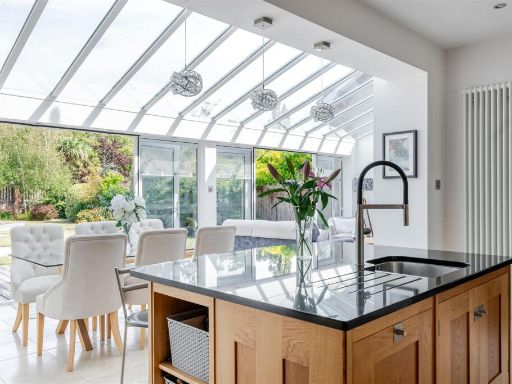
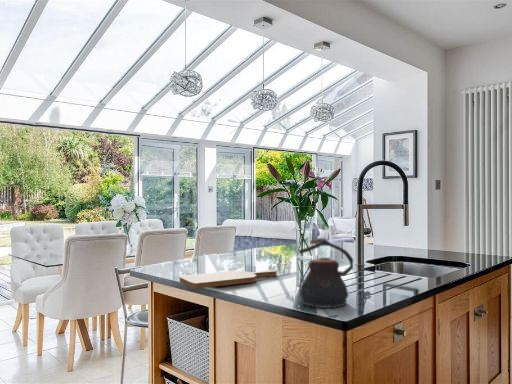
+ cutting board (233, 277)
+ teapot (325, 270)
